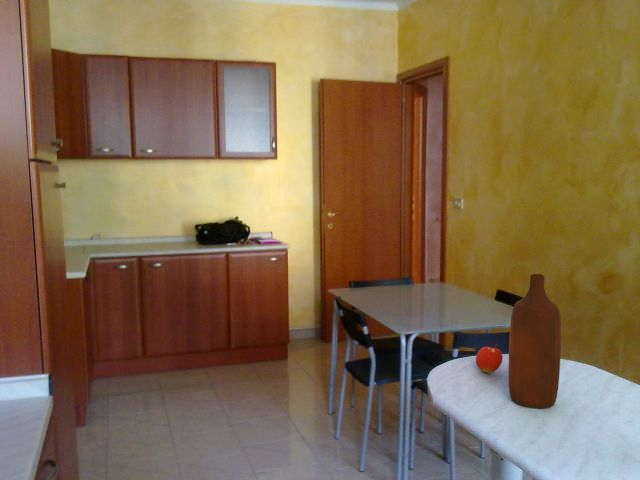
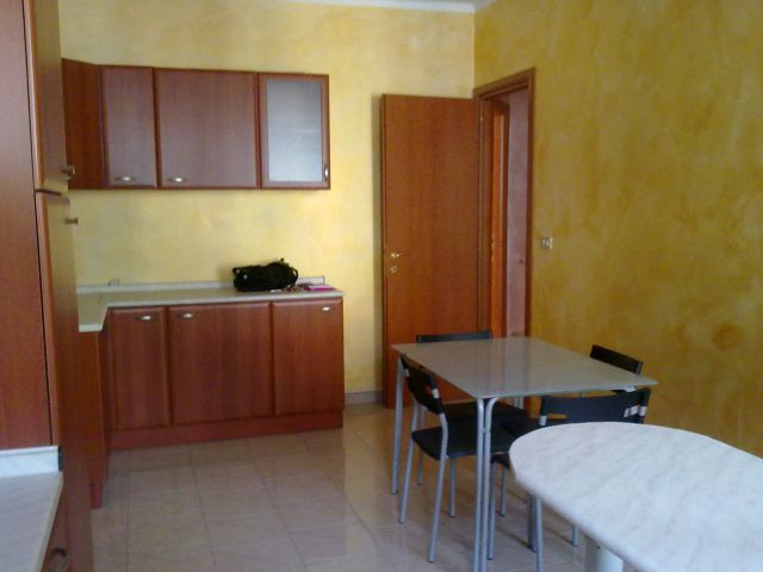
- fruit (488, 358)
- bottle (534, 338)
